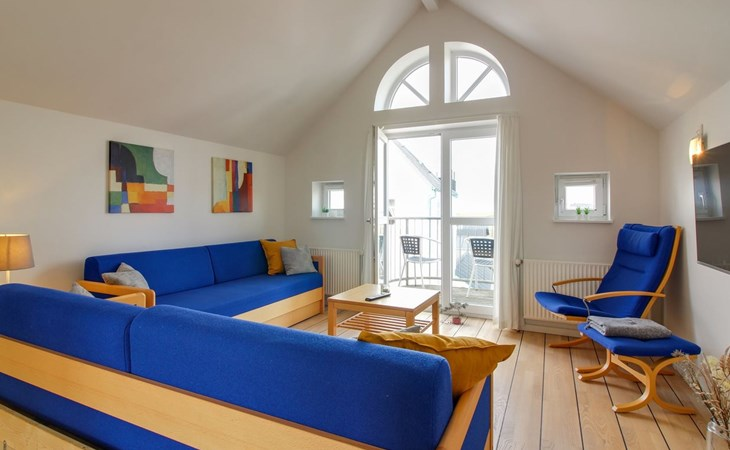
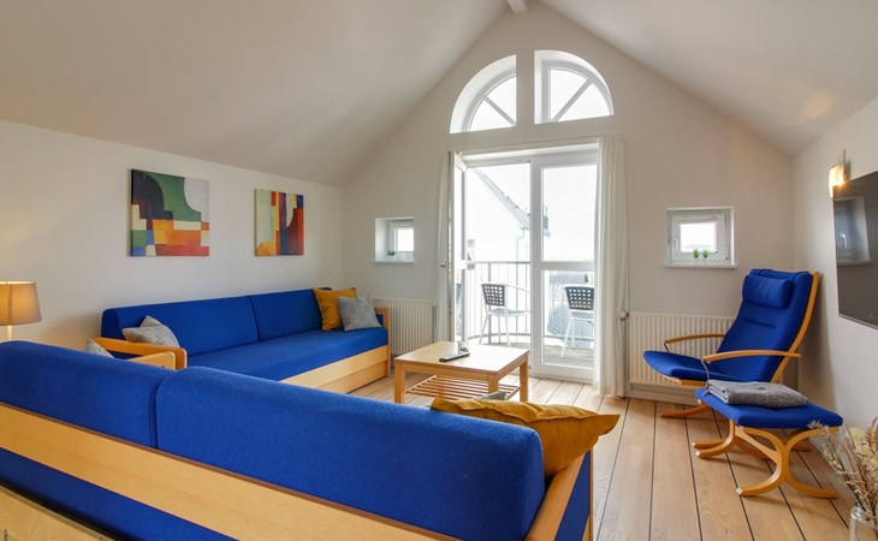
- potted plant (451, 308)
